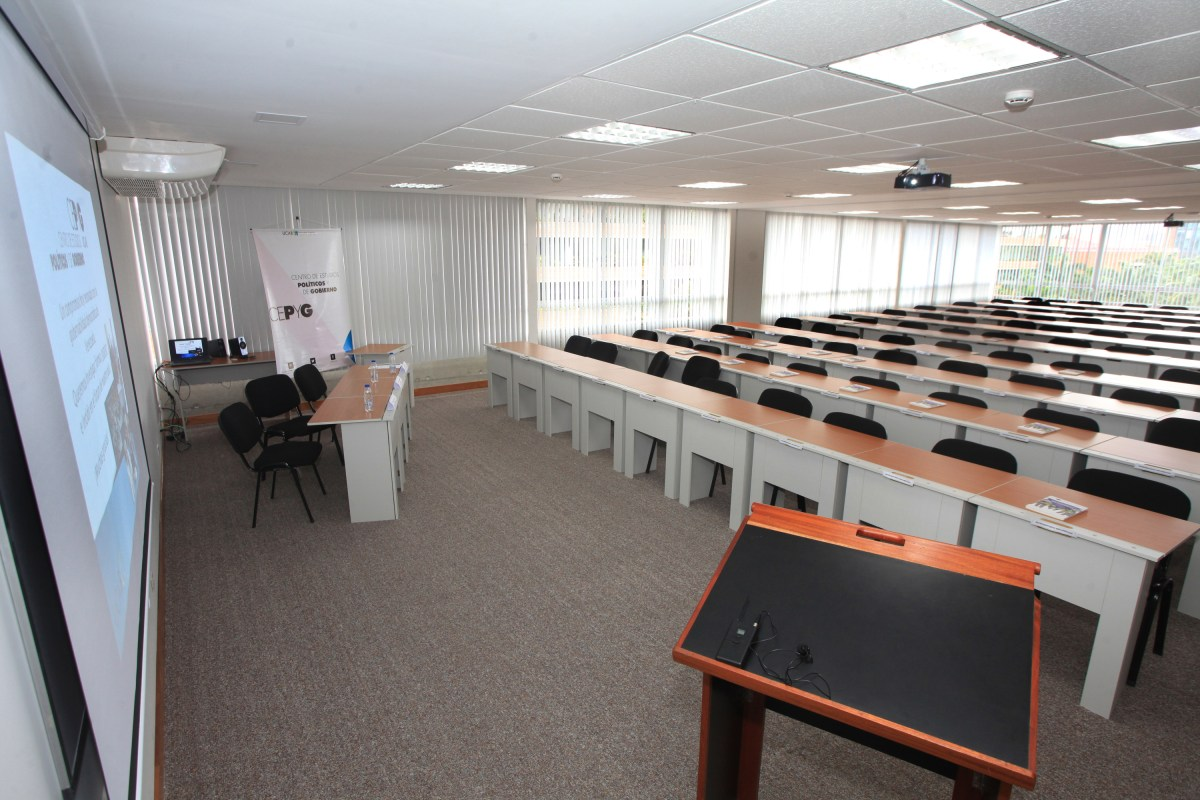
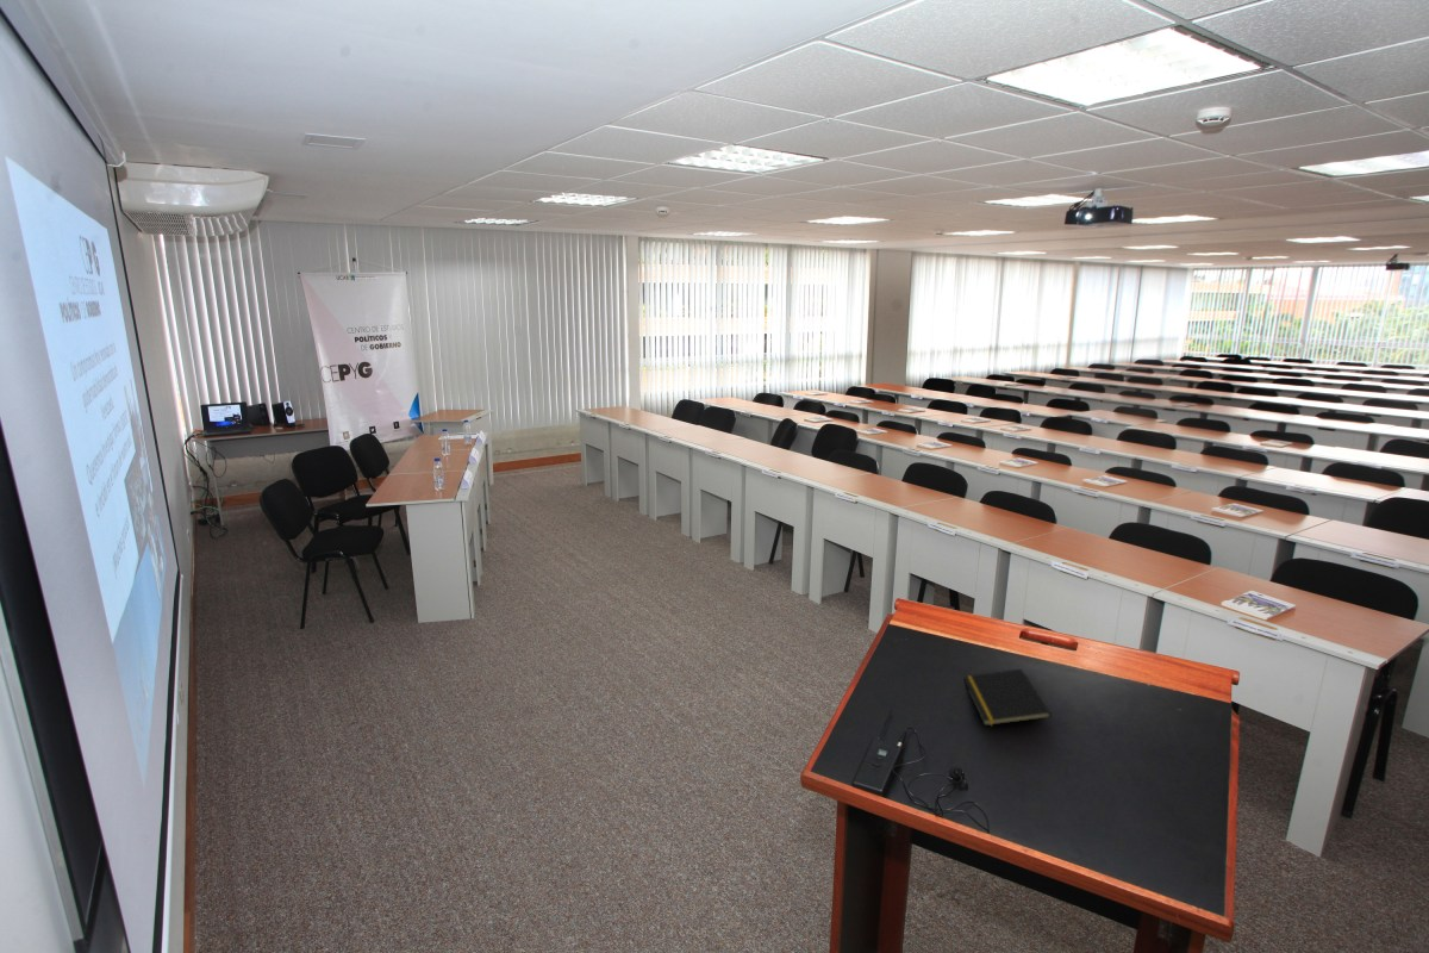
+ notepad (1004, 696)
